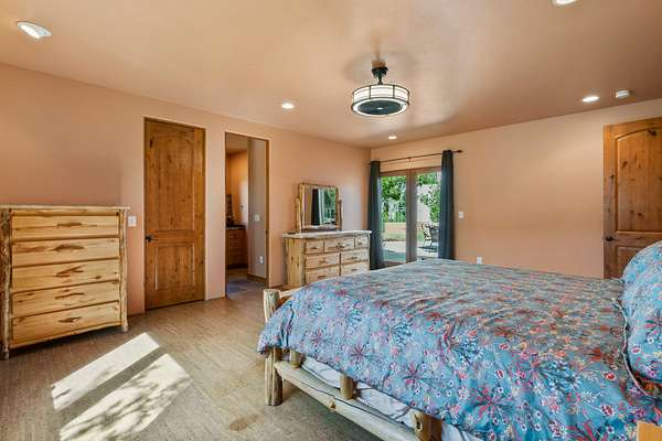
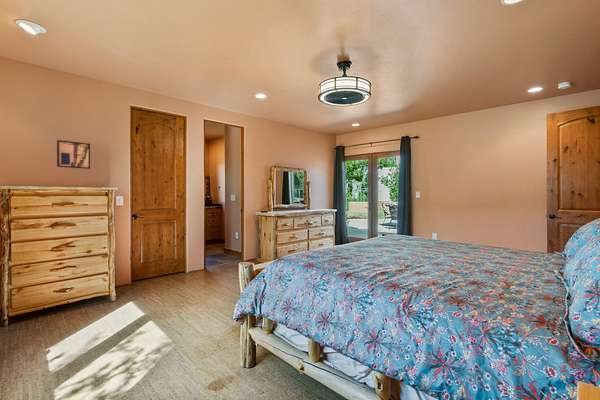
+ wall art (73, 154)
